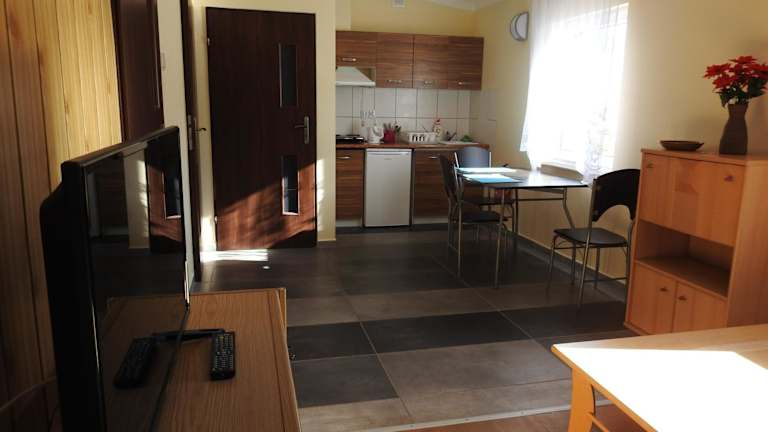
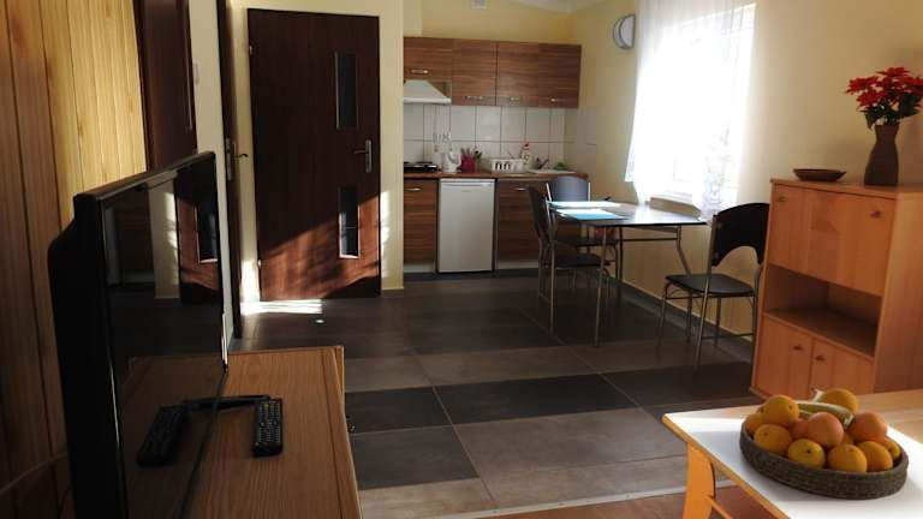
+ fruit bowl (821, 429)
